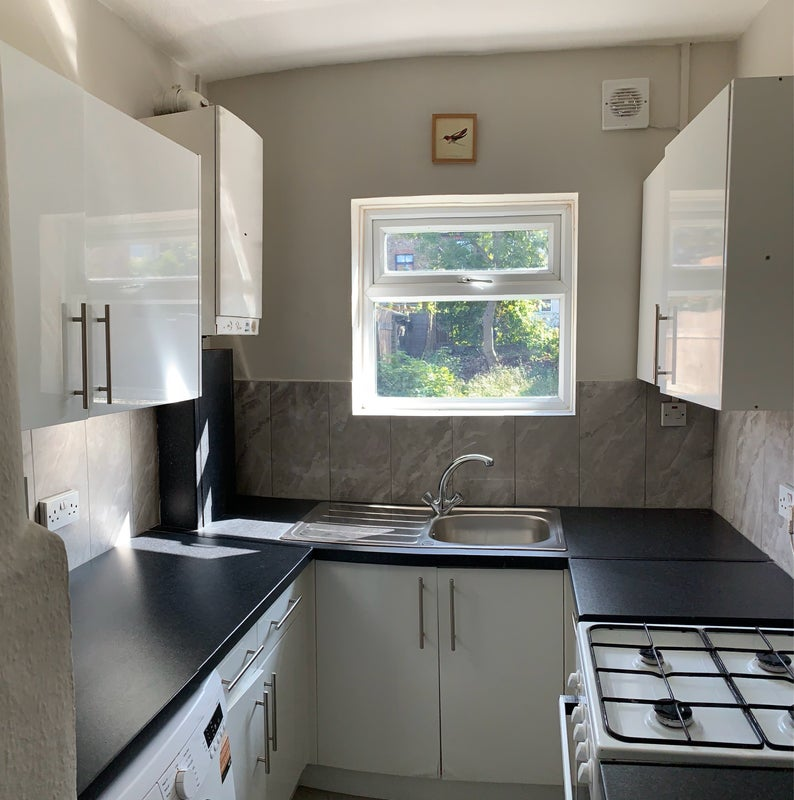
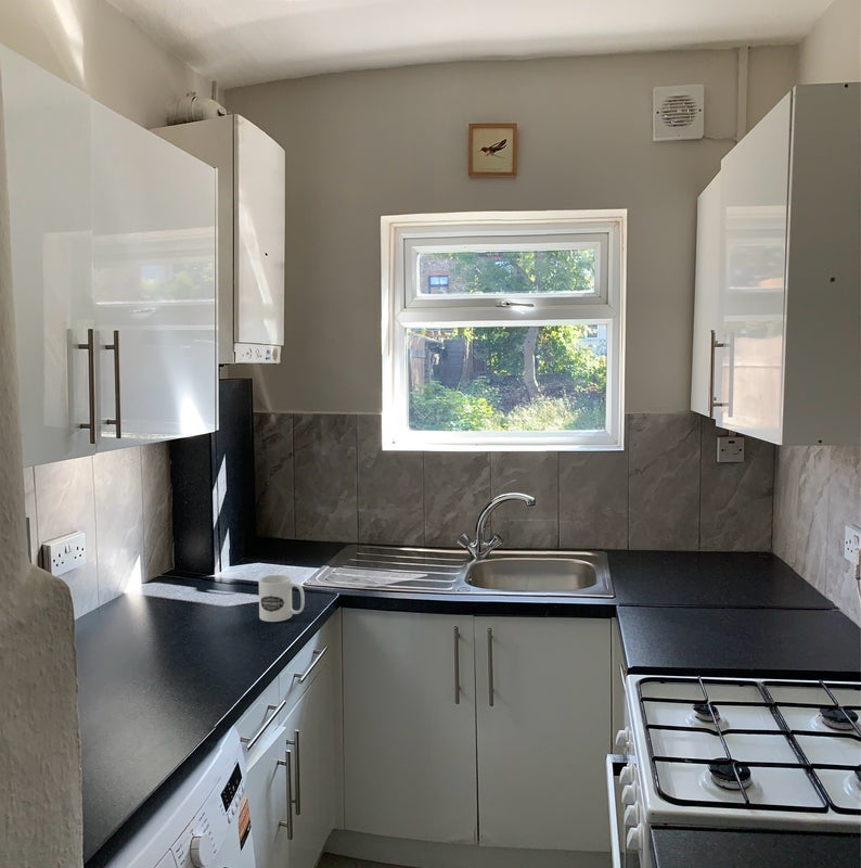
+ mug (282, 598)
